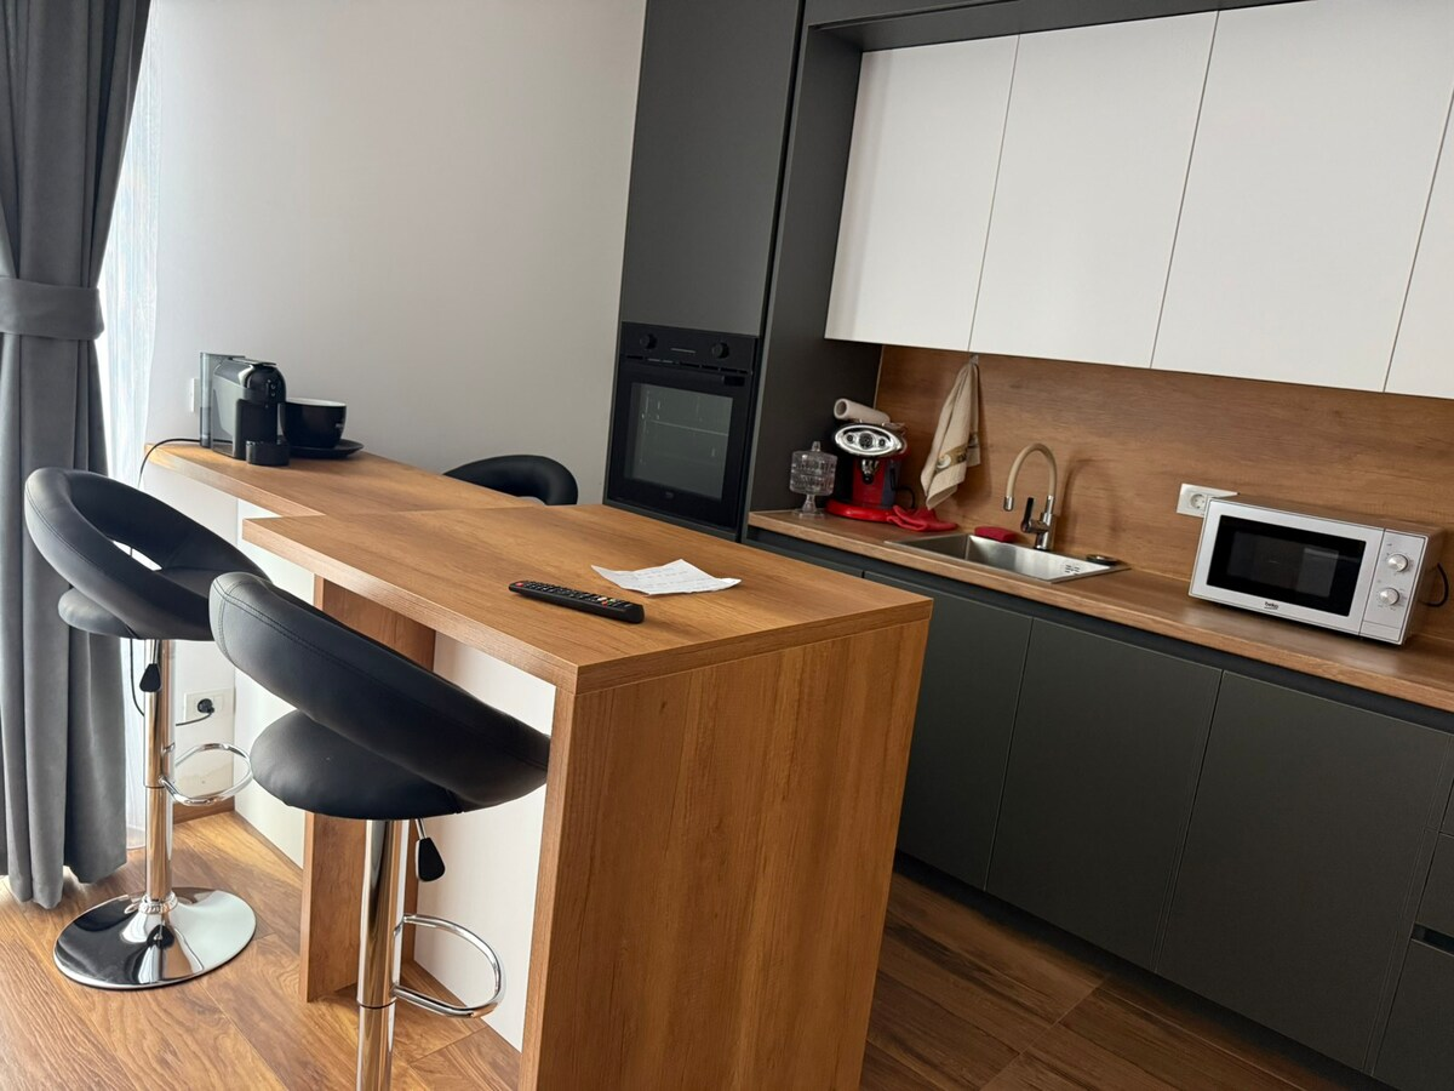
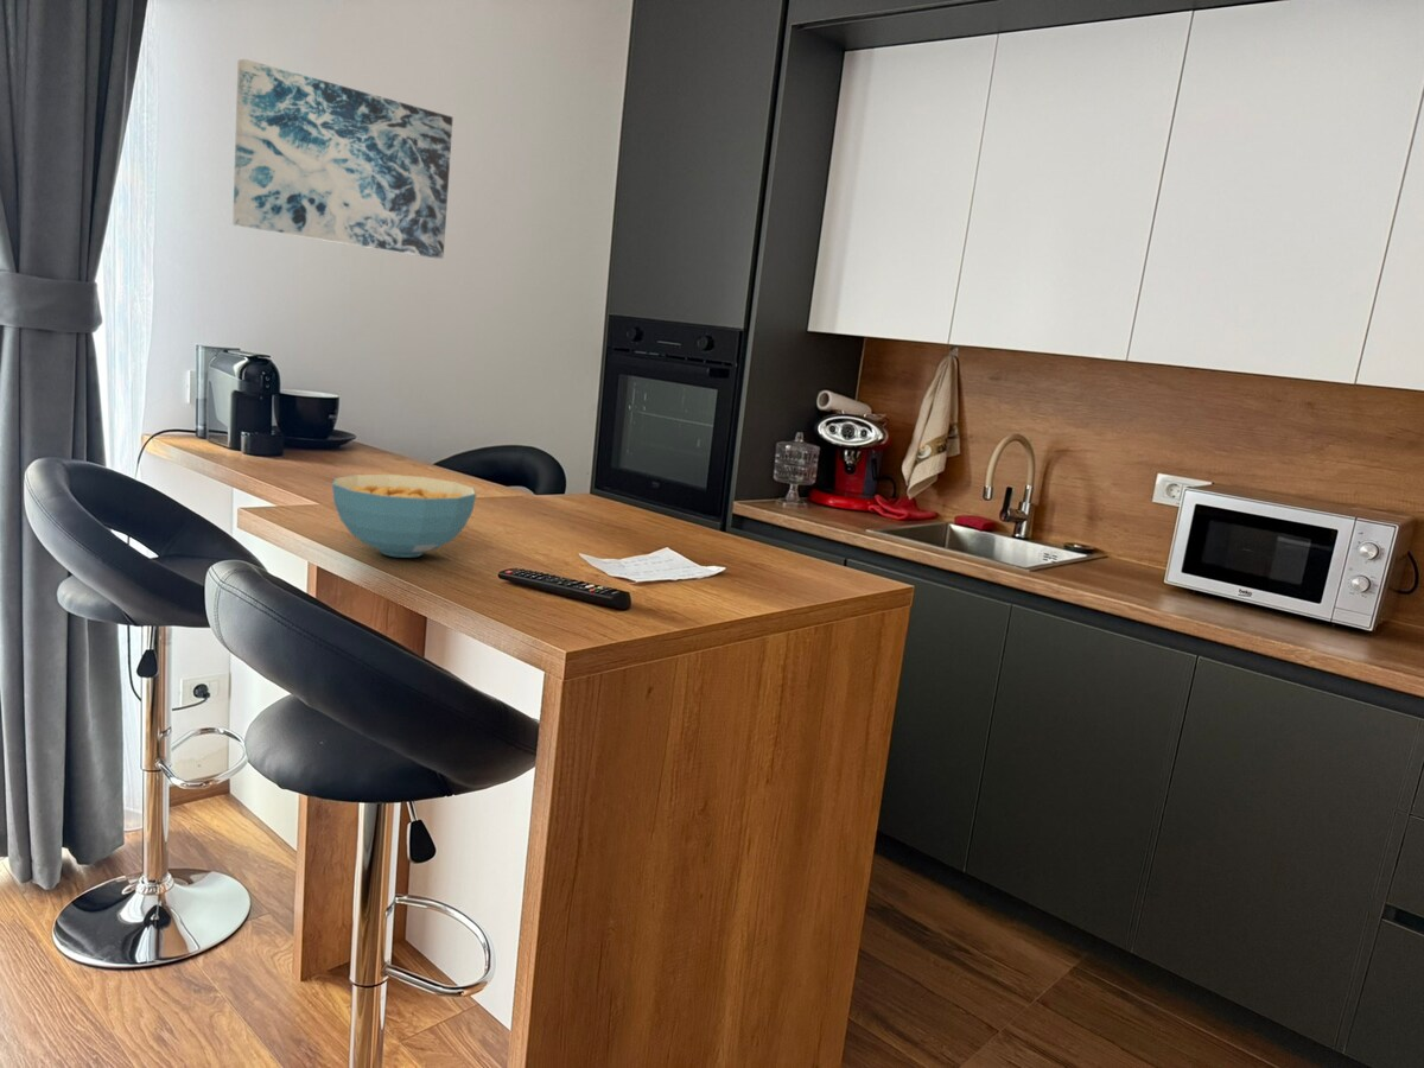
+ cereal bowl (403, 519)
+ wall art (349, 167)
